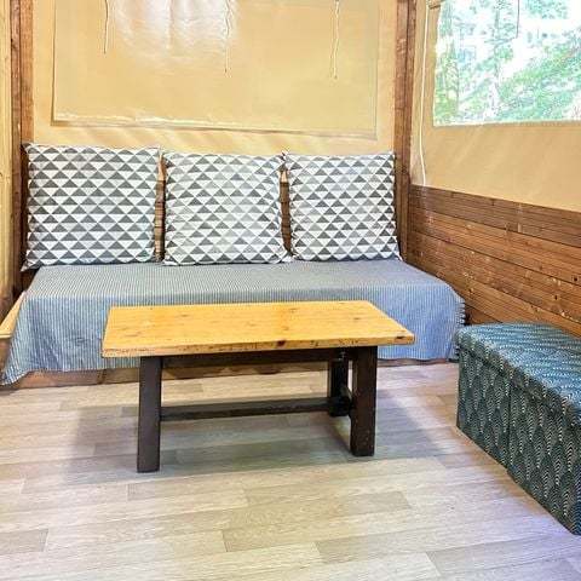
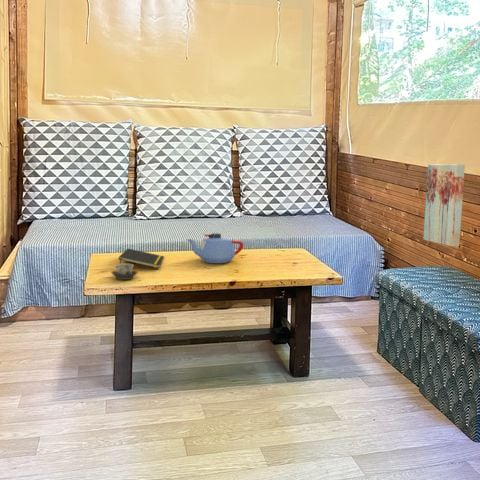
+ teapot (214, 247)
+ wall art (443, 204)
+ cup (124, 271)
+ notepad (142, 257)
